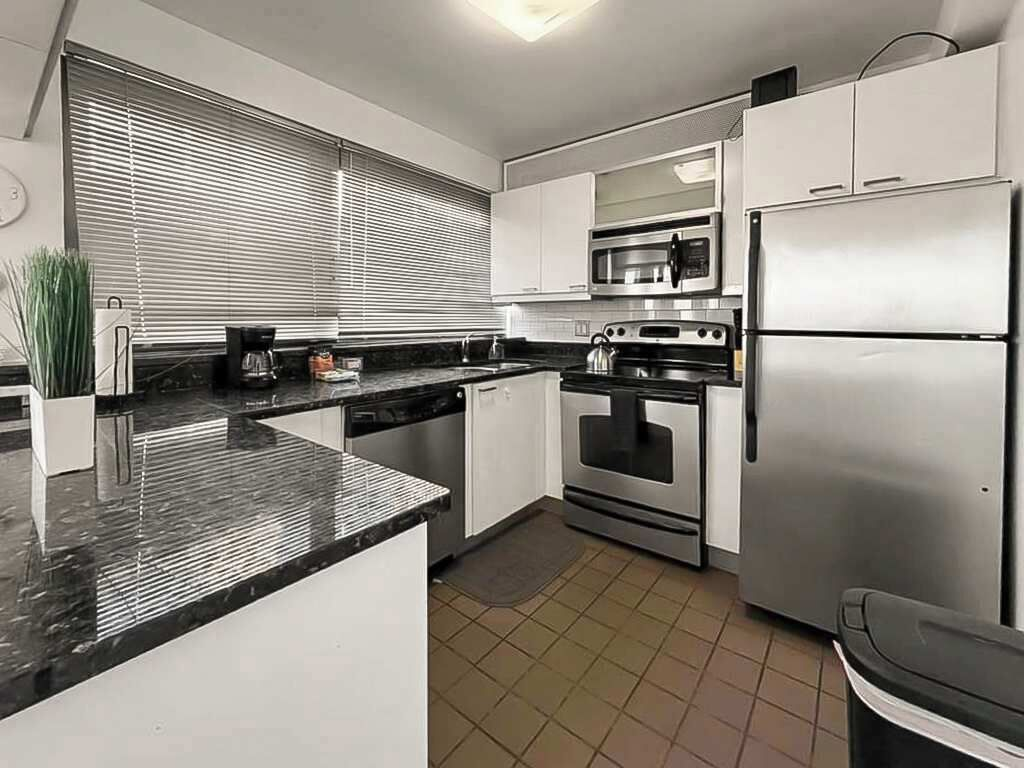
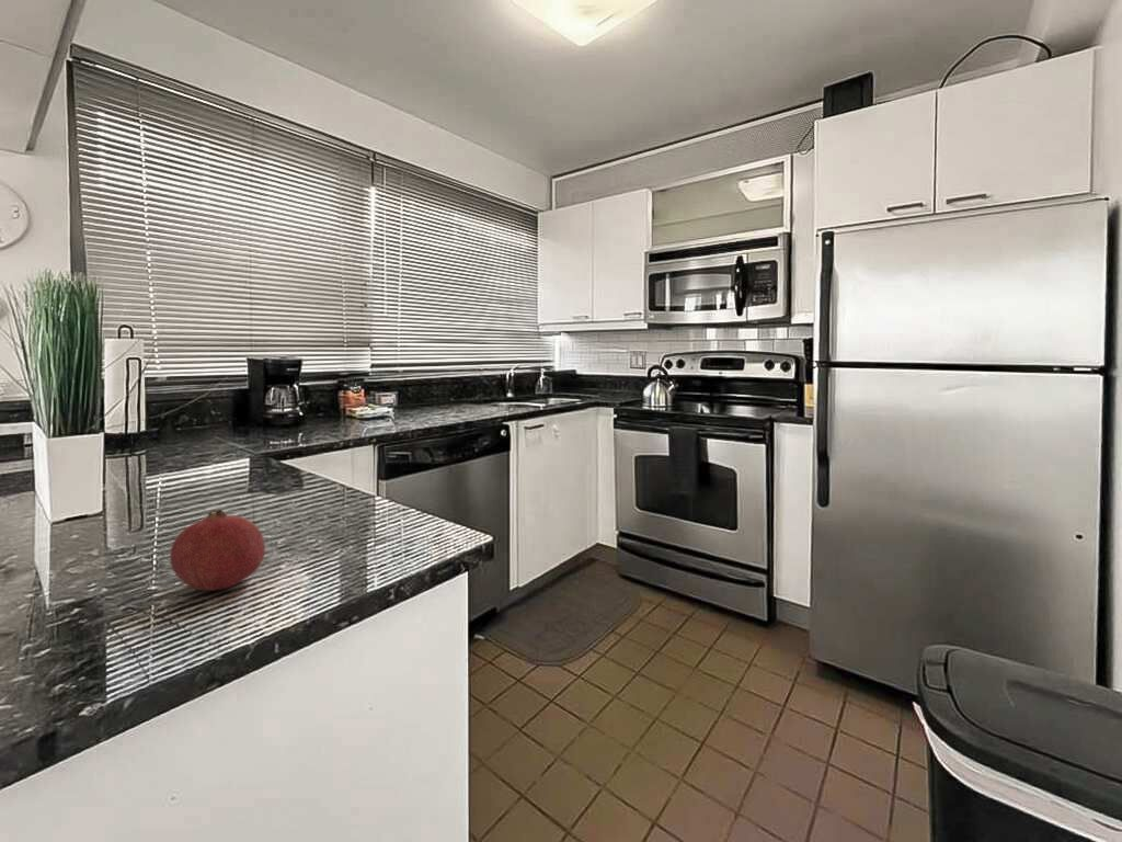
+ fruit (219, 548)
